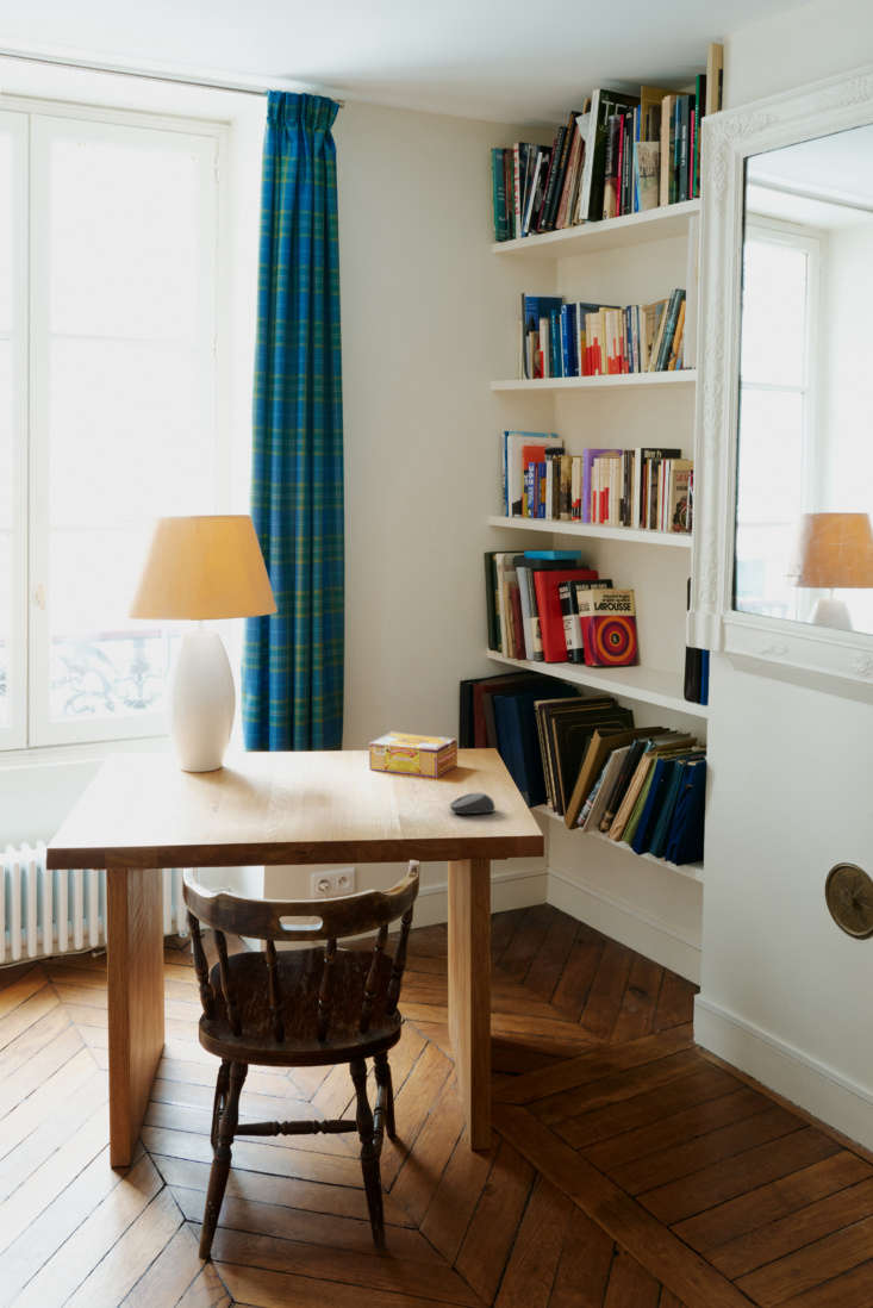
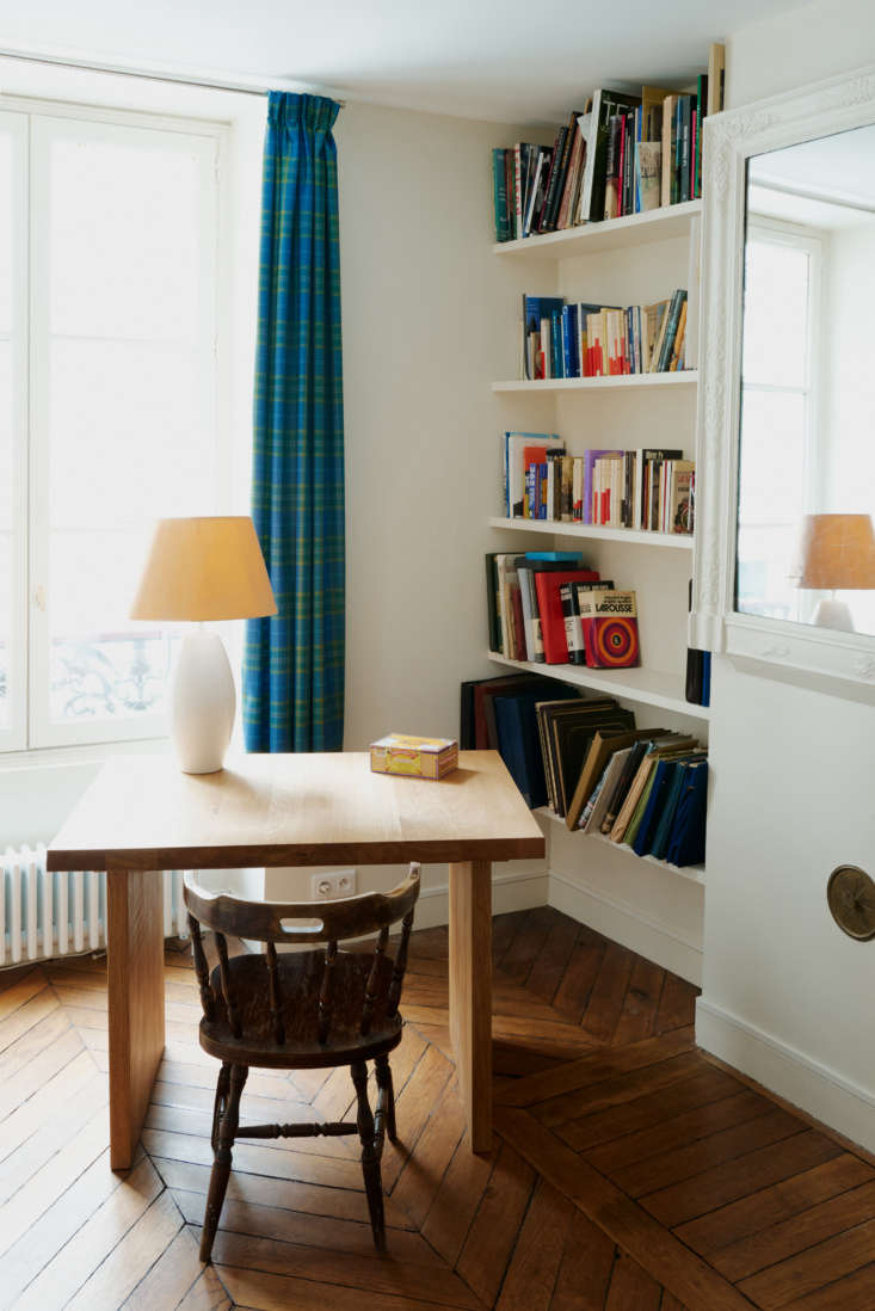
- computer mouse (472, 802)
